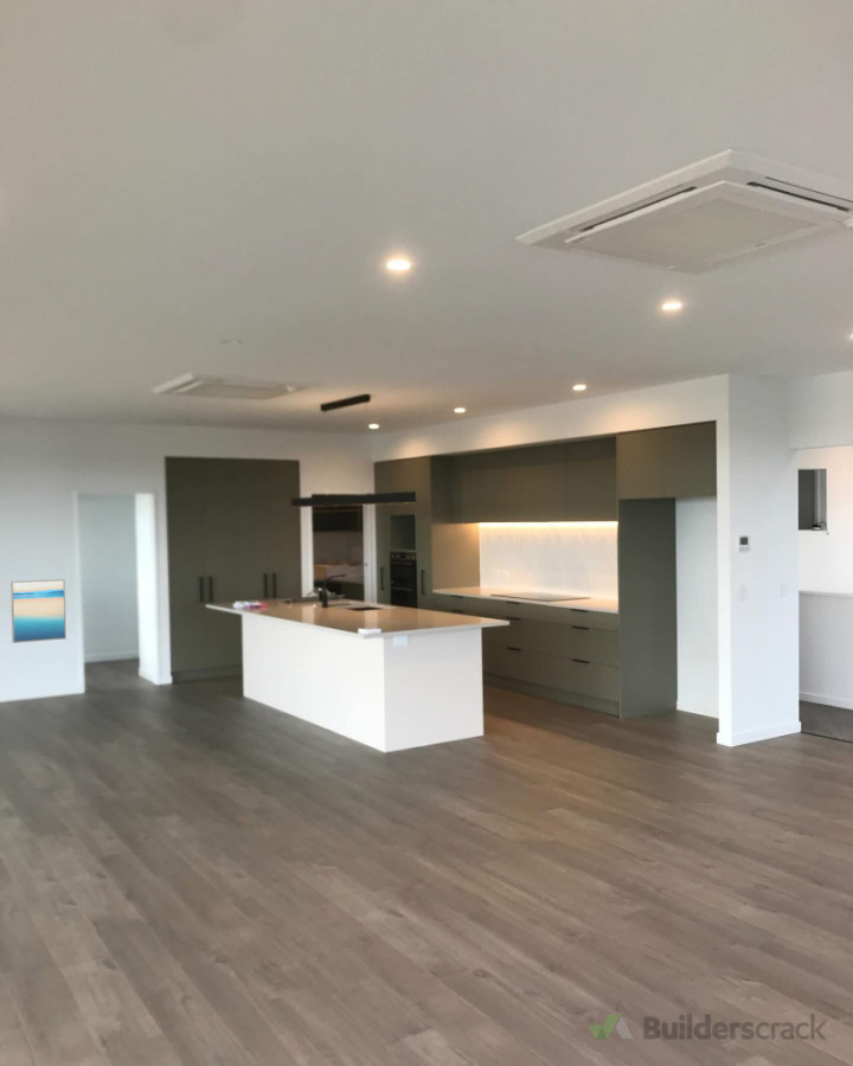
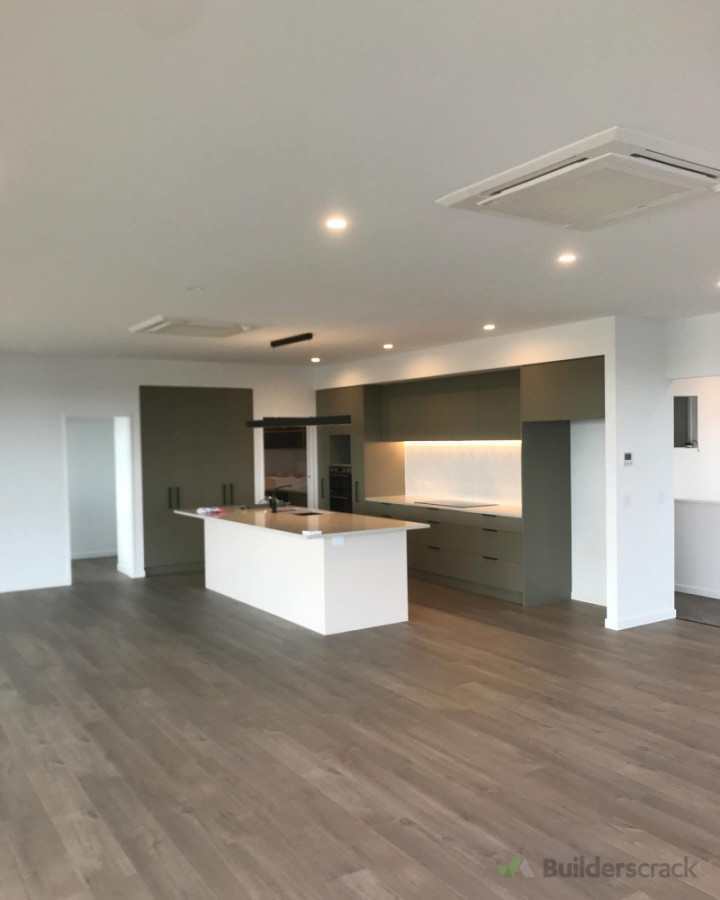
- wall art (38, 610)
